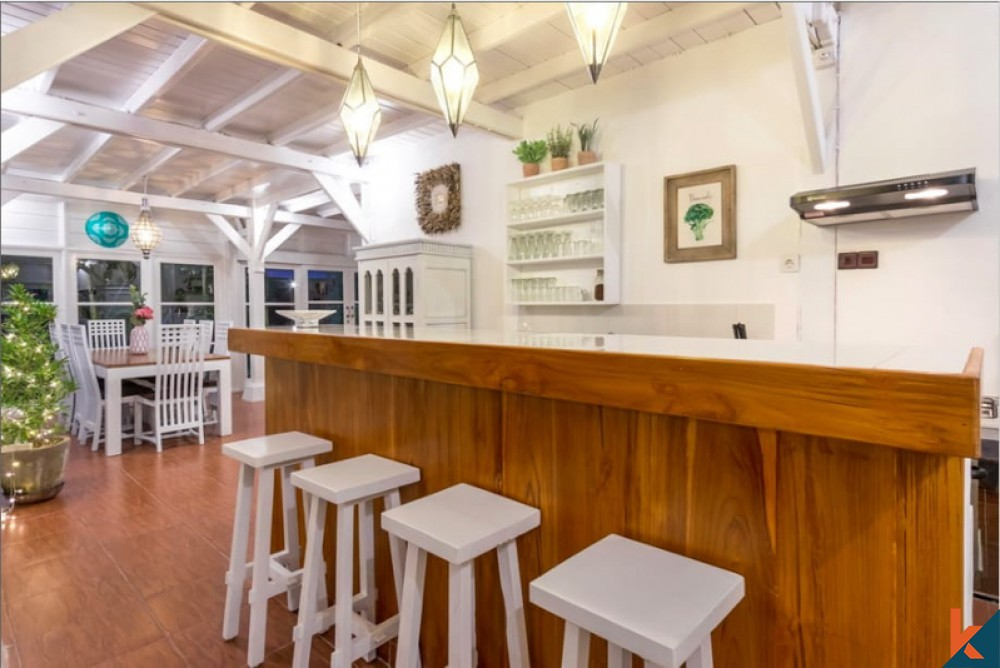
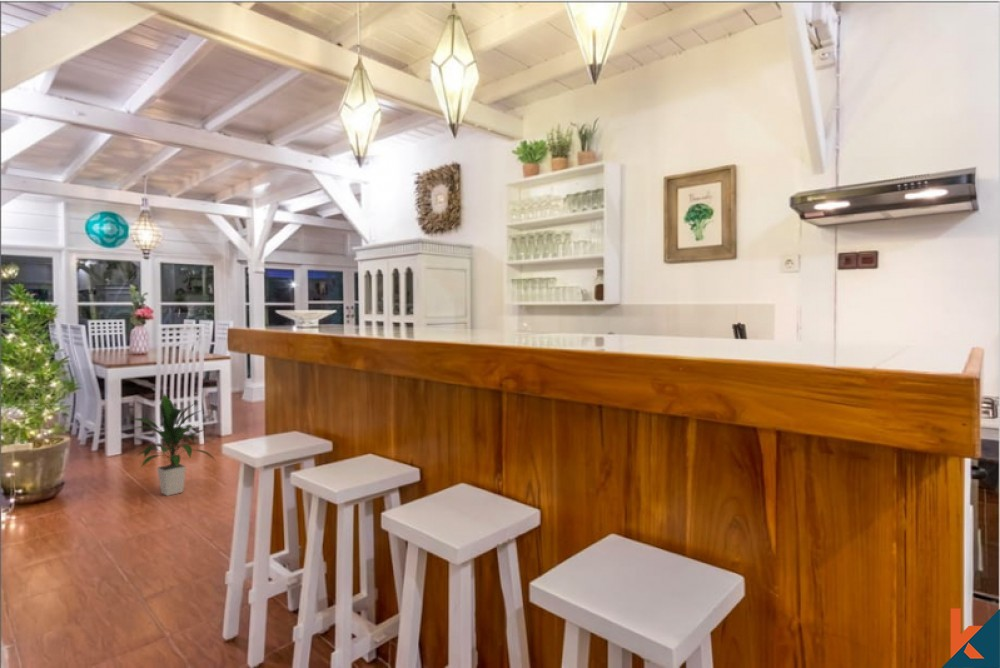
+ indoor plant (174, 443)
